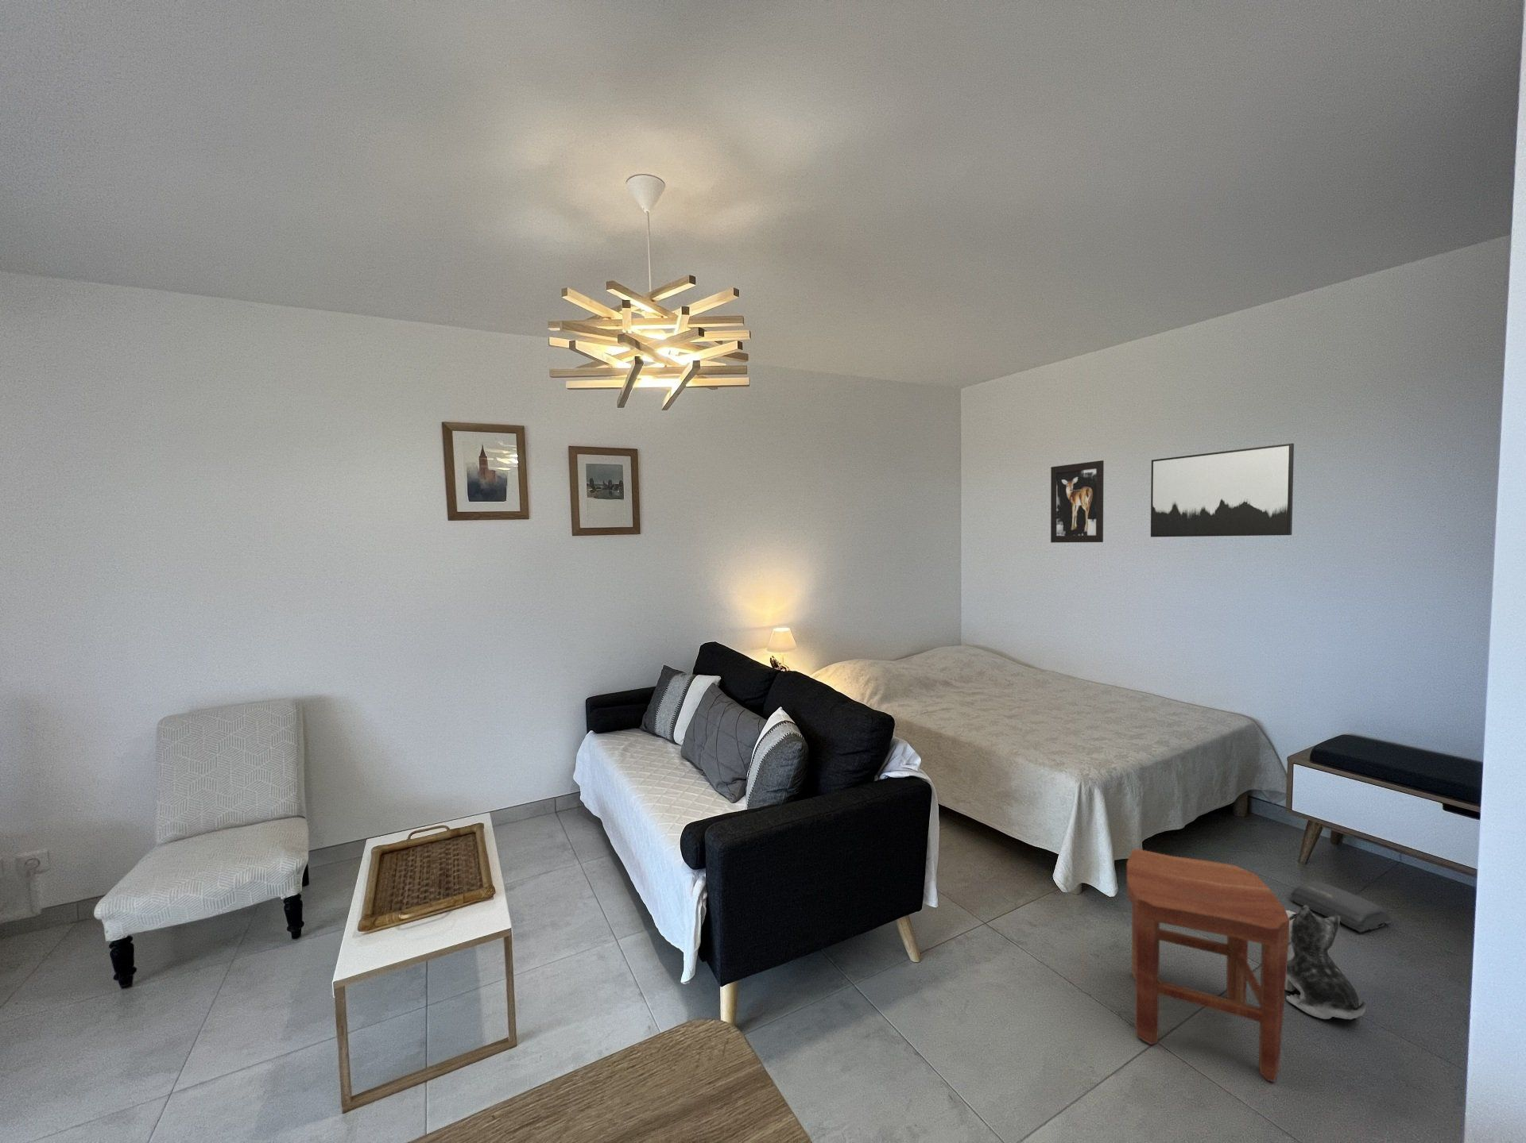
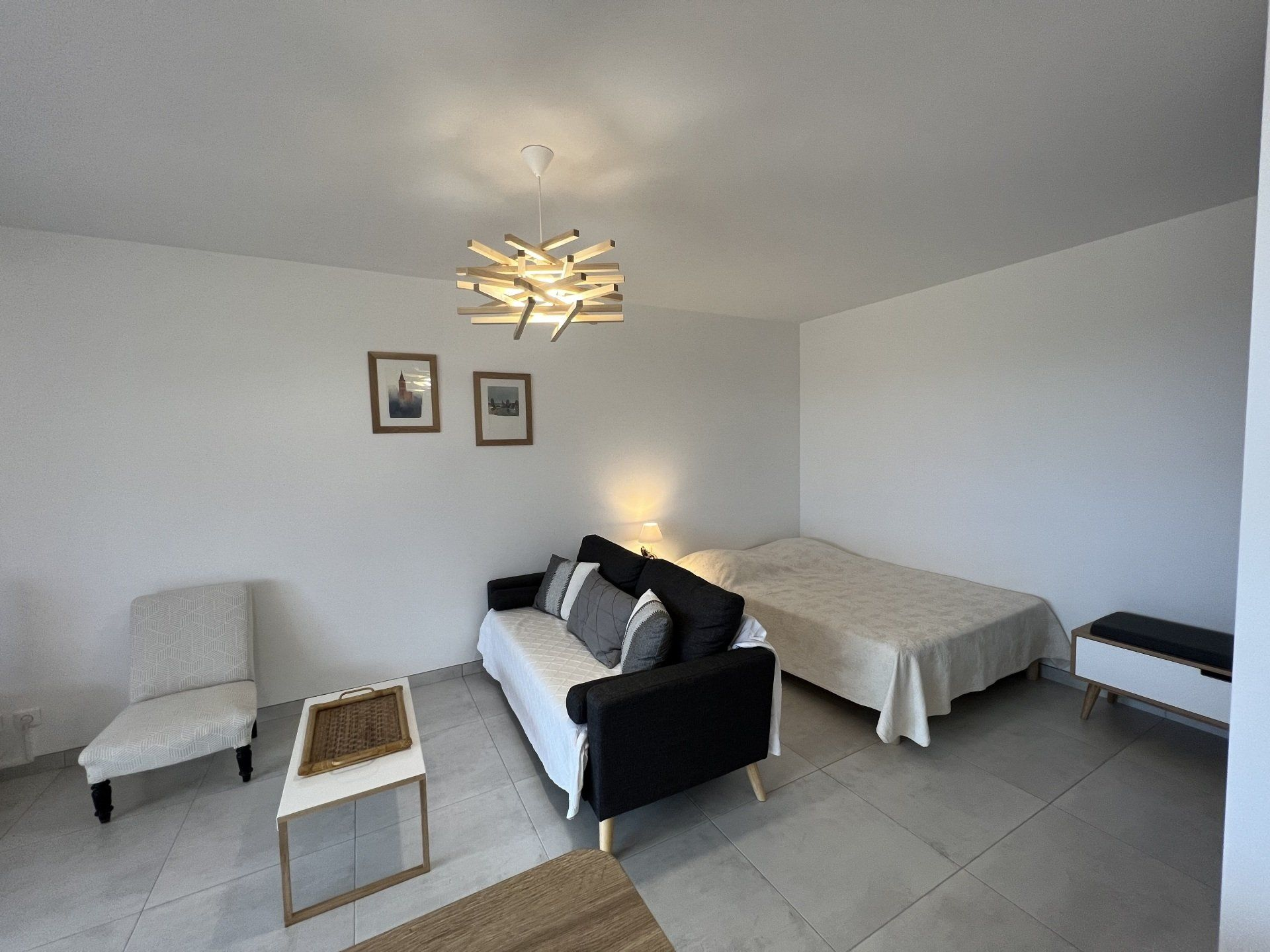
- plush toy (1322, 958)
- bag (1339, 903)
- wall art (1075, 503)
- wall art (1215, 493)
- stool (1197, 948)
